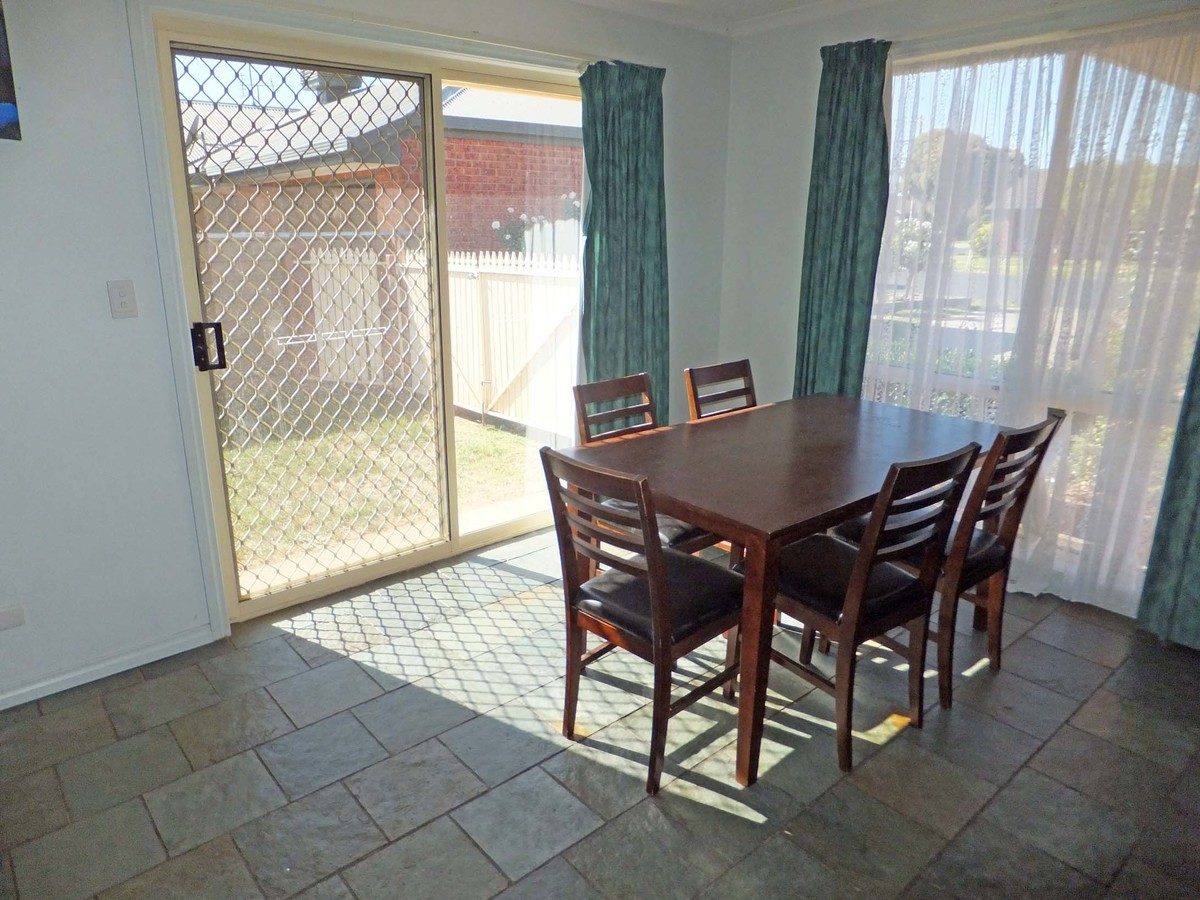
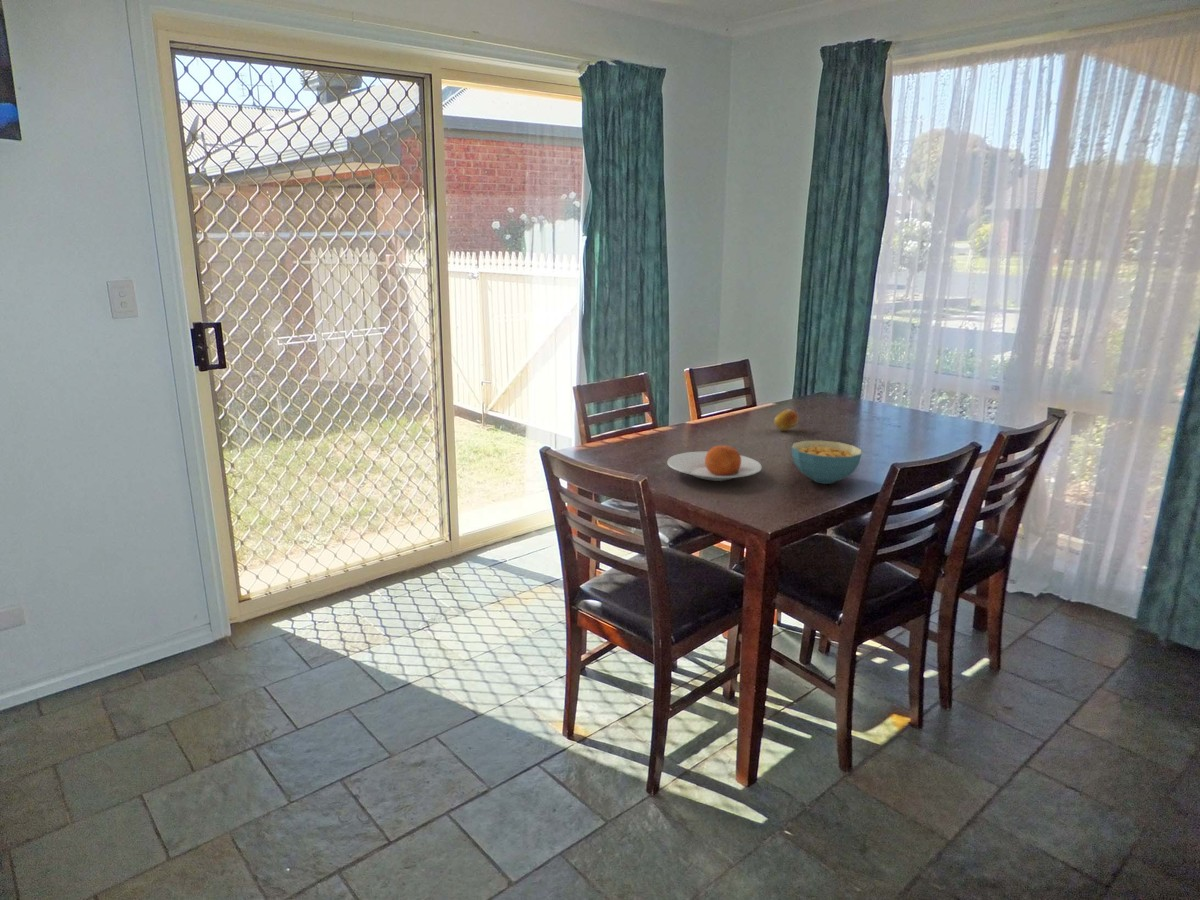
+ plate (714, 460)
+ fruit (786, 420)
+ cereal bowl (825, 464)
